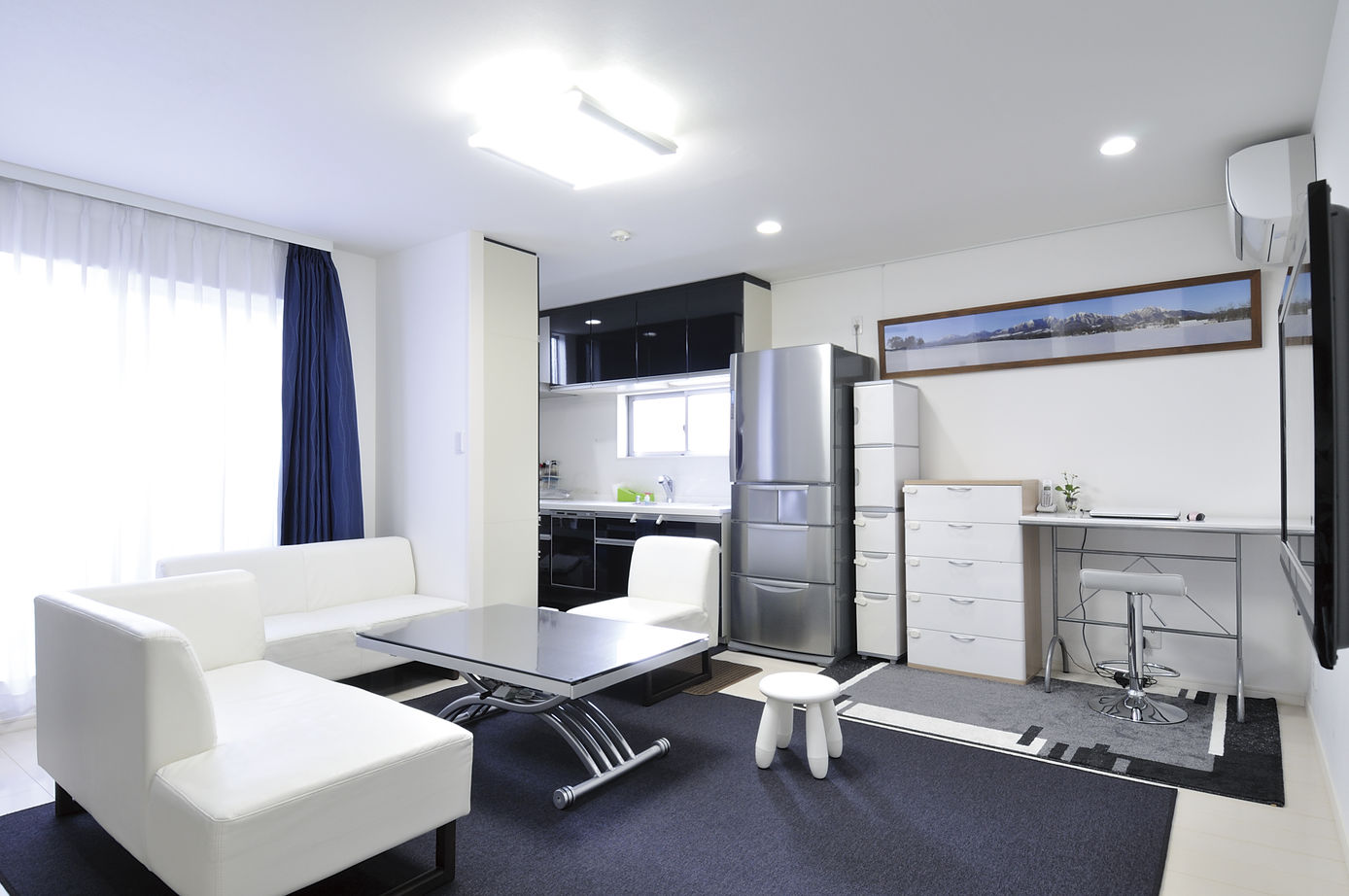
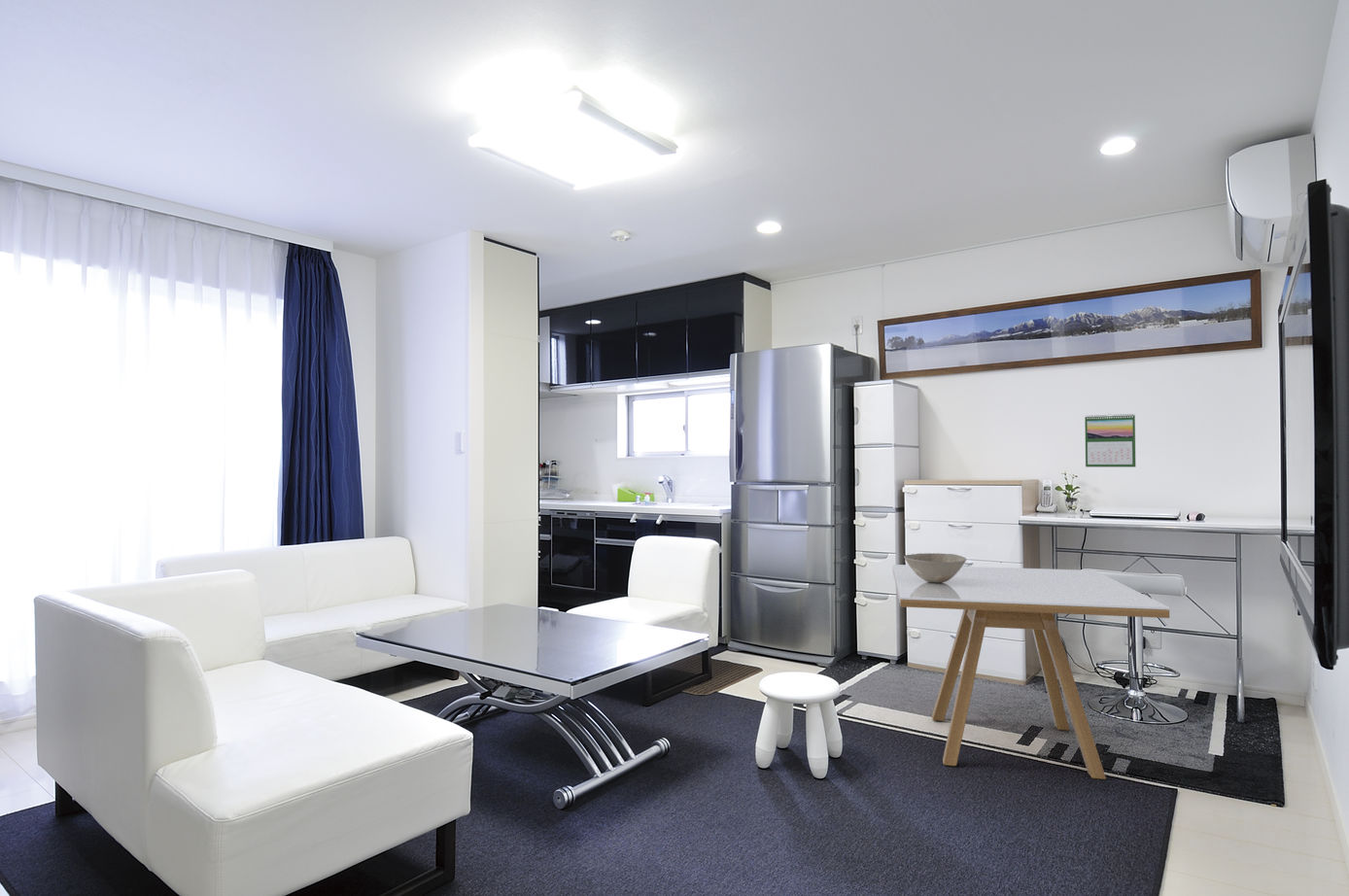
+ calendar (1109, 440)
+ dining table (979, 656)
+ bowl (935, 569)
